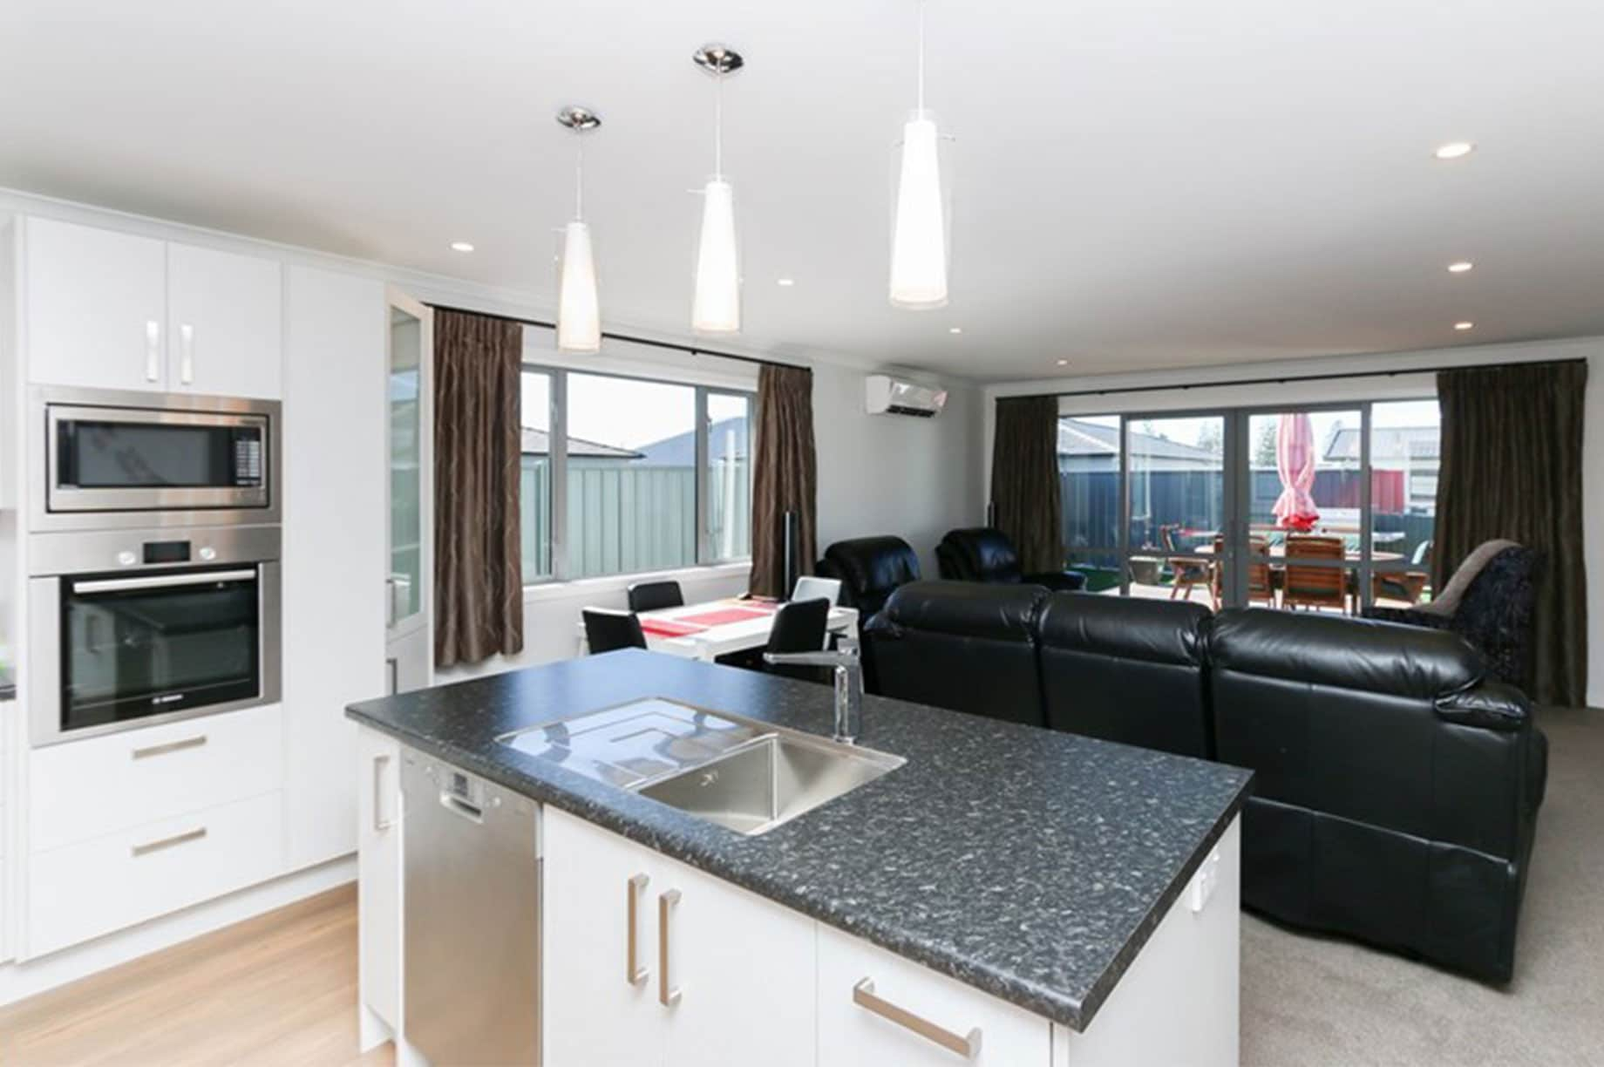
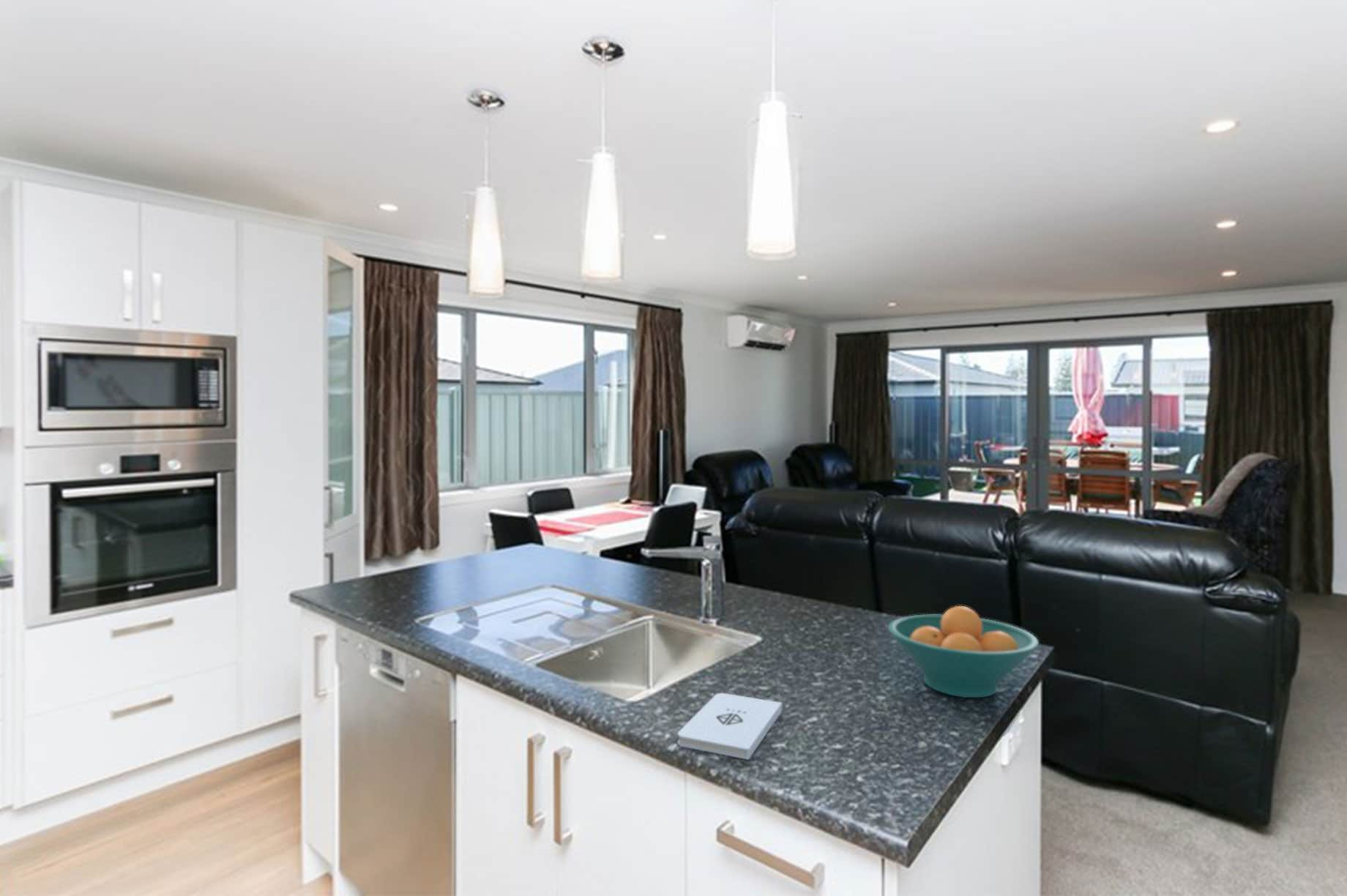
+ fruit bowl (960, 646)
+ notepad (731, 723)
